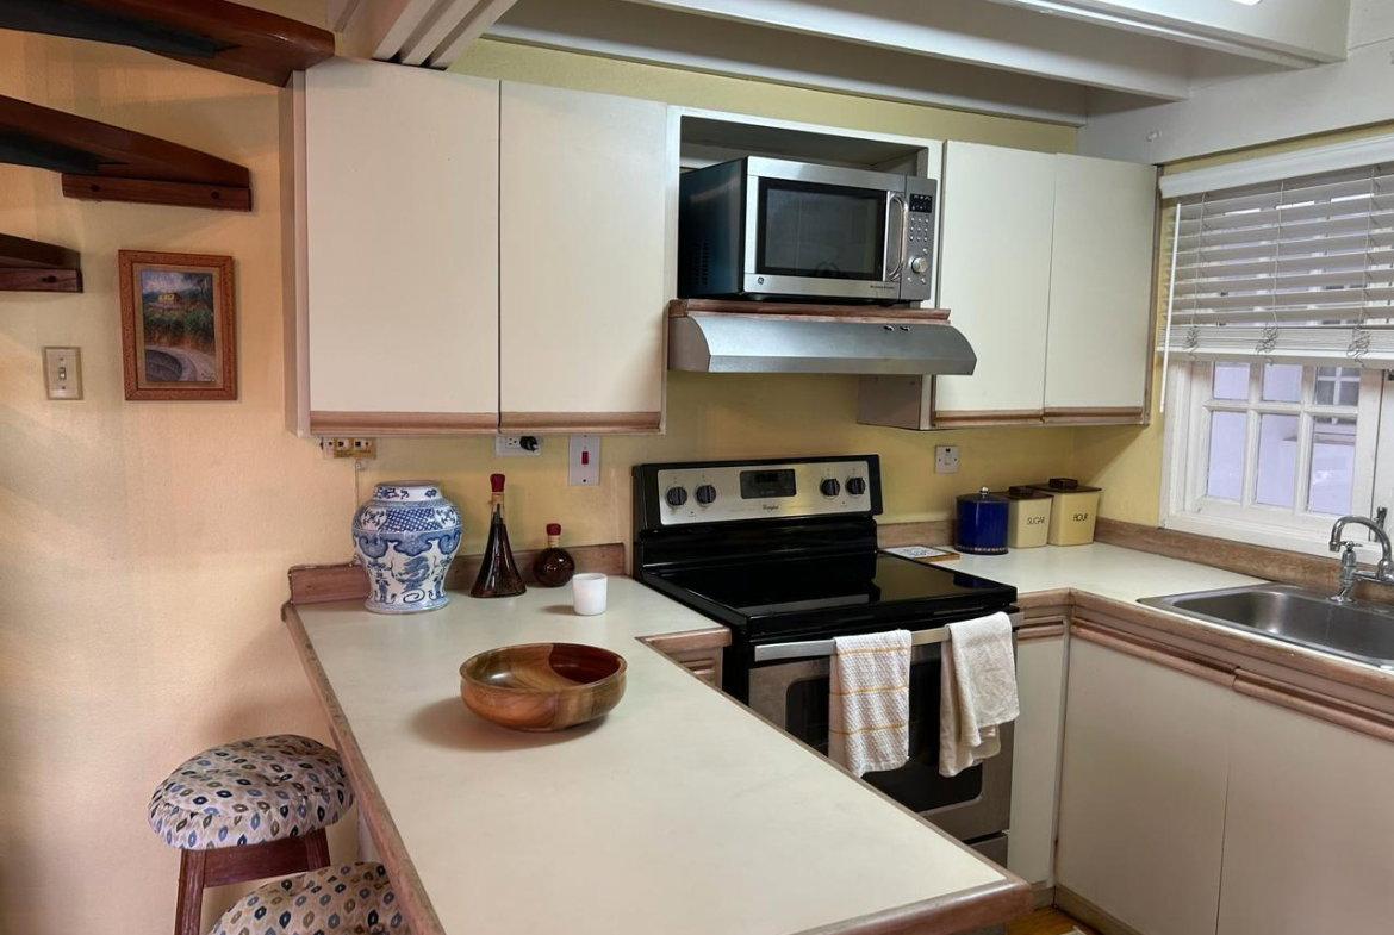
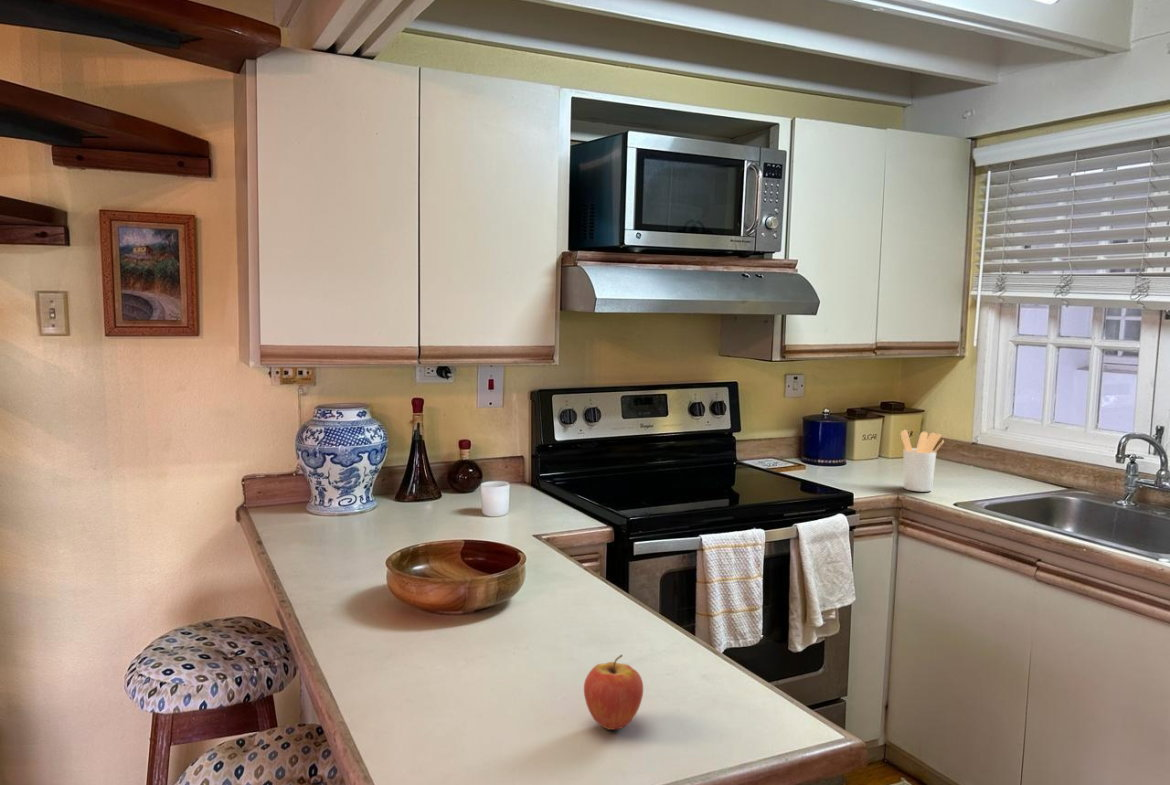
+ utensil holder (922, 459)
+ fruit (613, 689)
